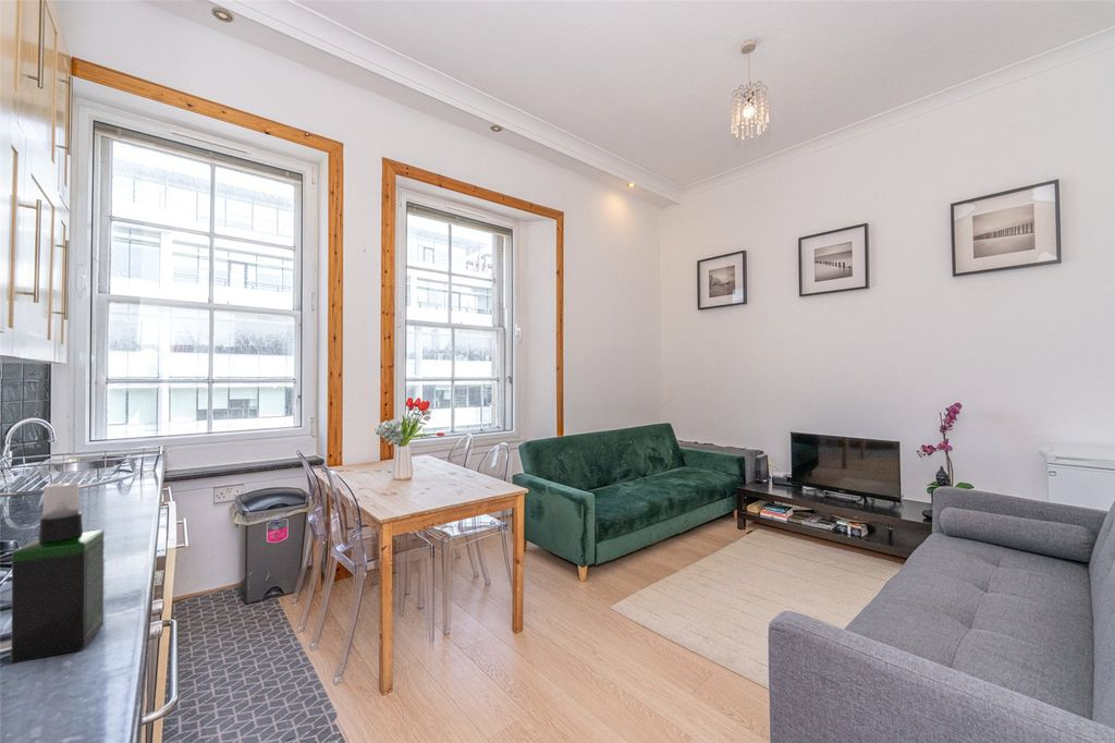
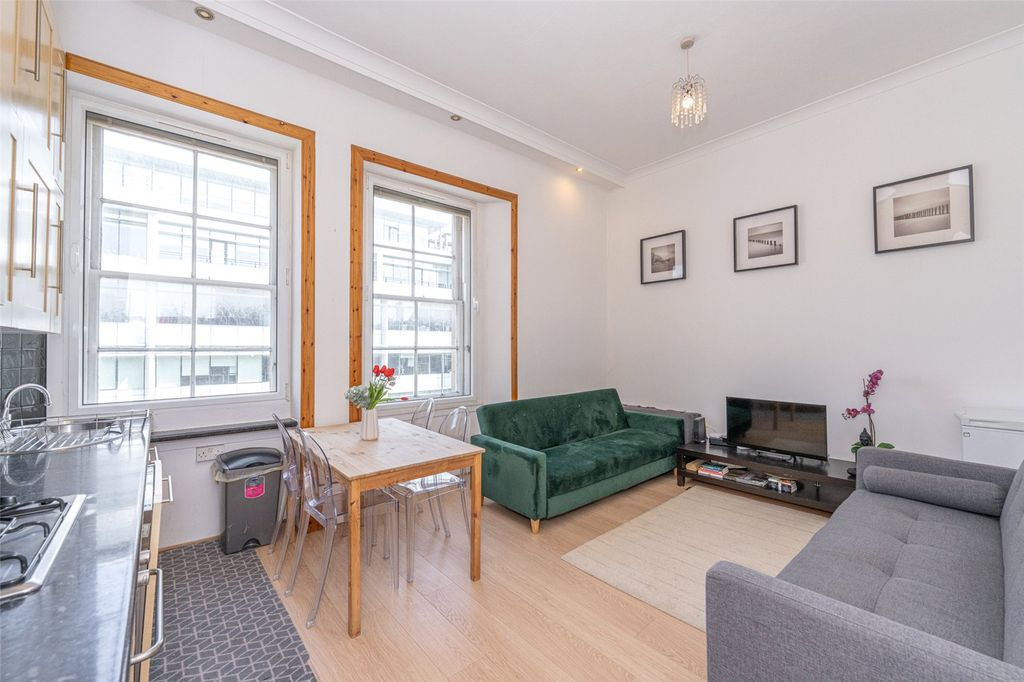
- spray bottle (61, 563)
